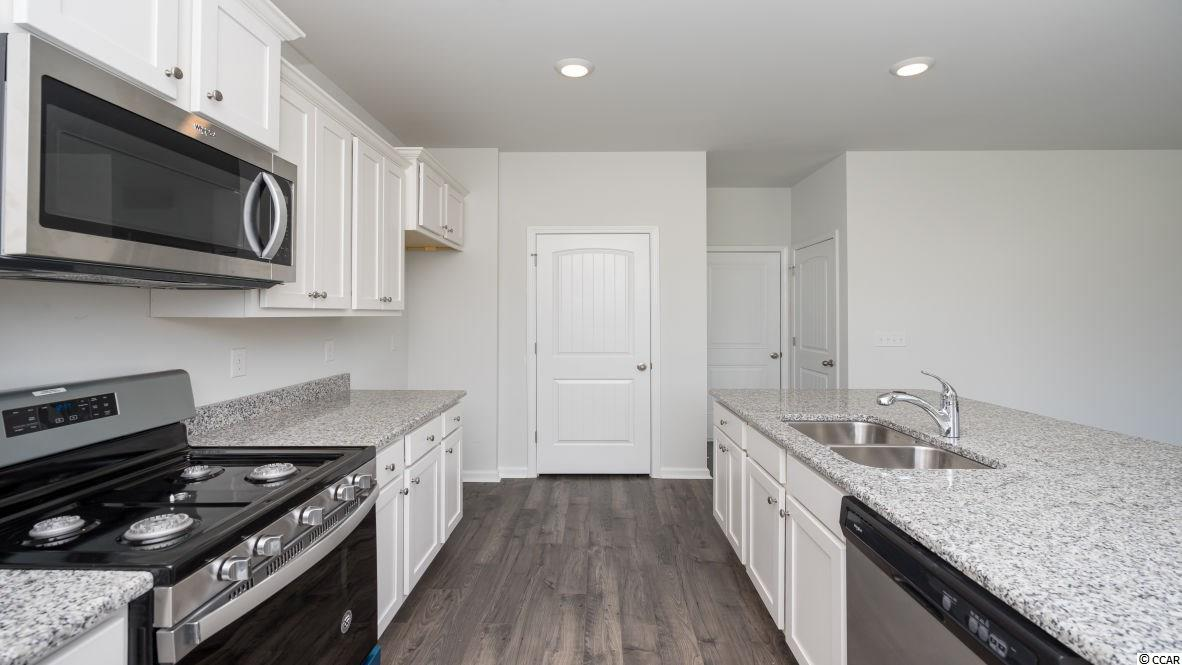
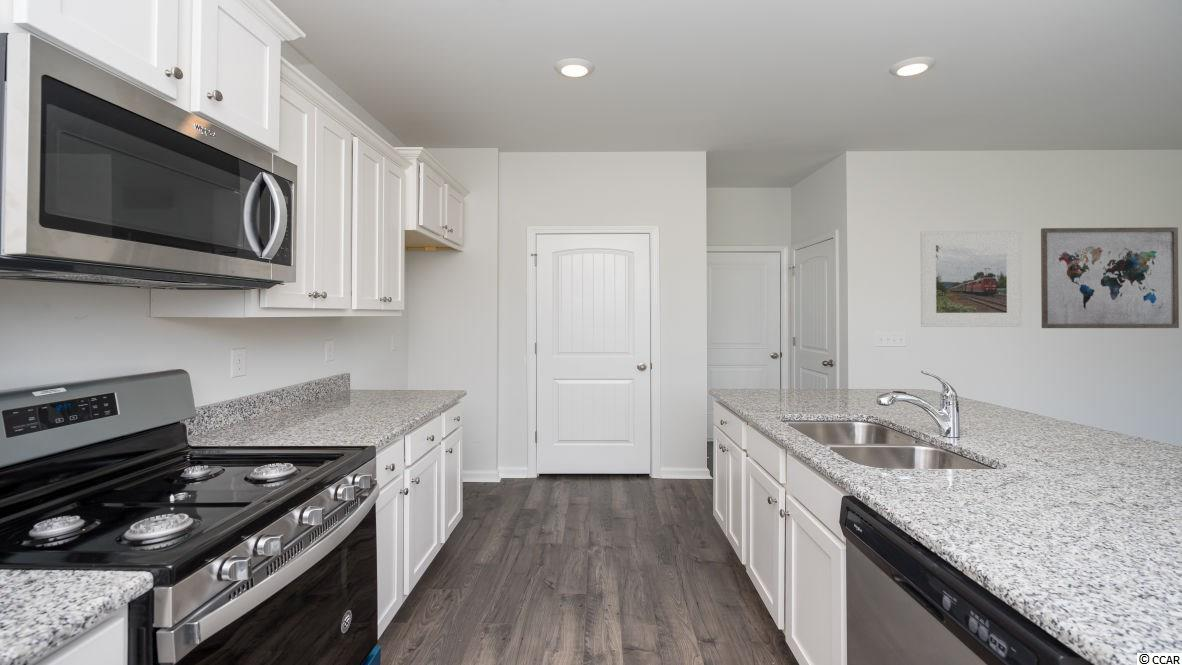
+ wall art (1109, 278)
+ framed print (970, 278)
